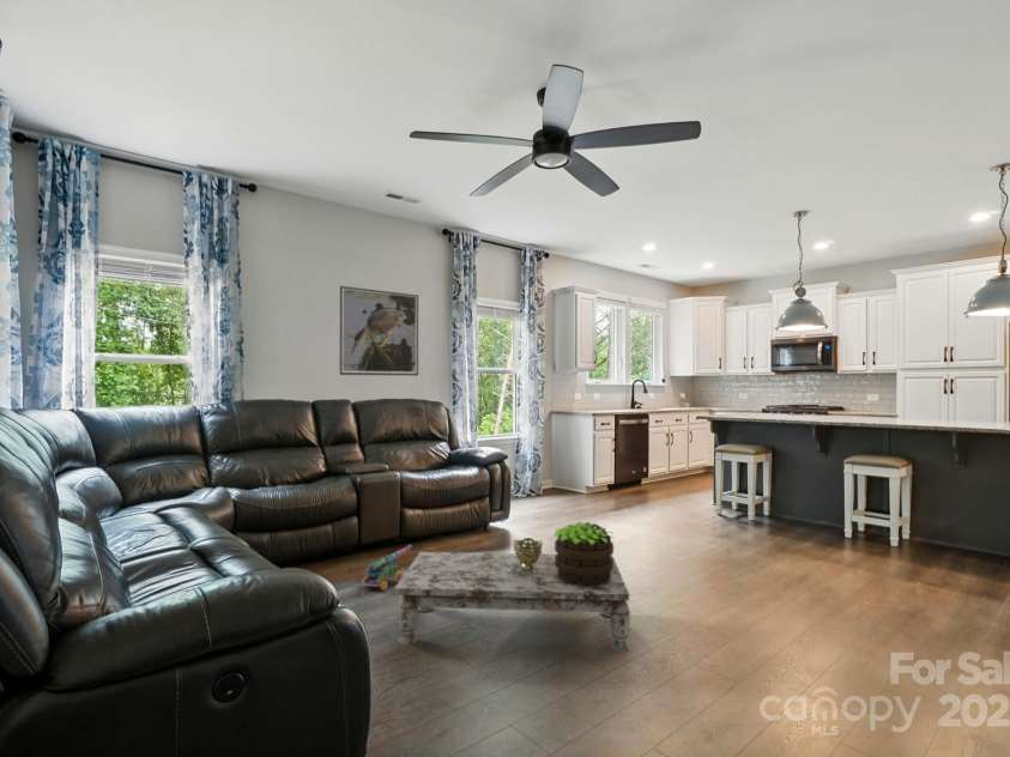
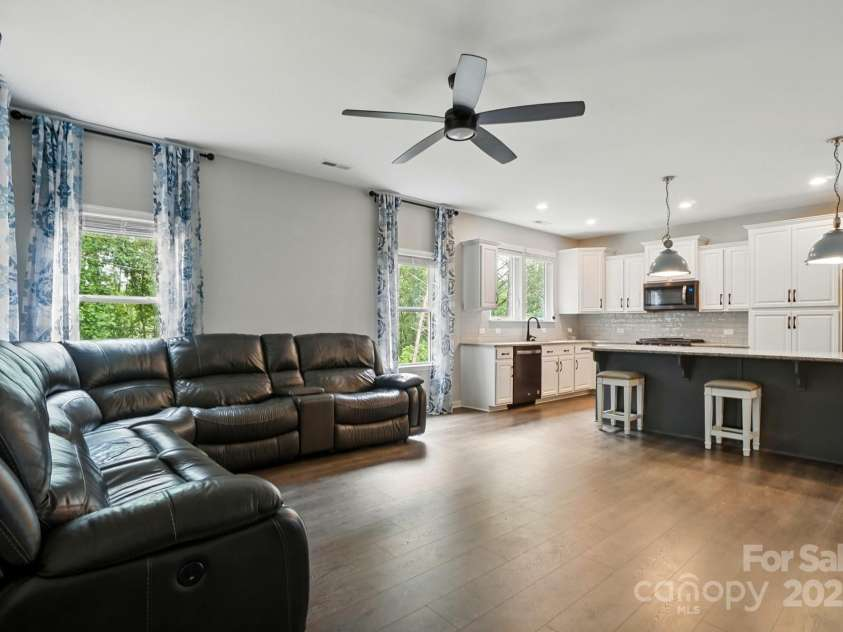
- coffee table (514, 598)
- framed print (380, 333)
- toy cannon (389, 567)
- decorative bowl (527, 555)
- potted plant (583, 550)
